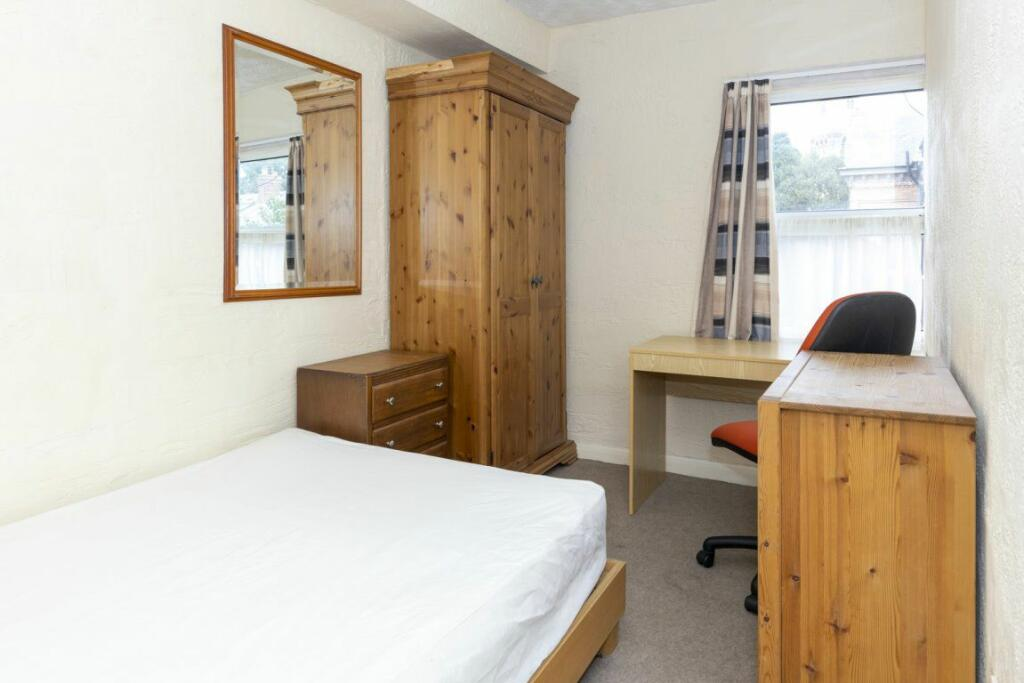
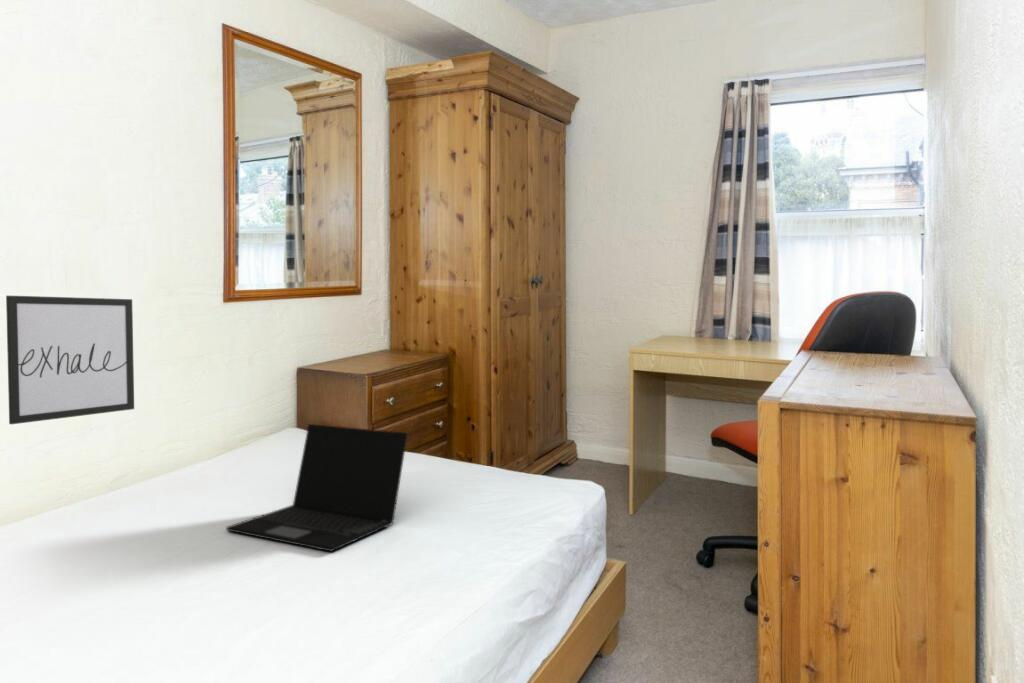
+ laptop (320, 480)
+ wall art (75, 356)
